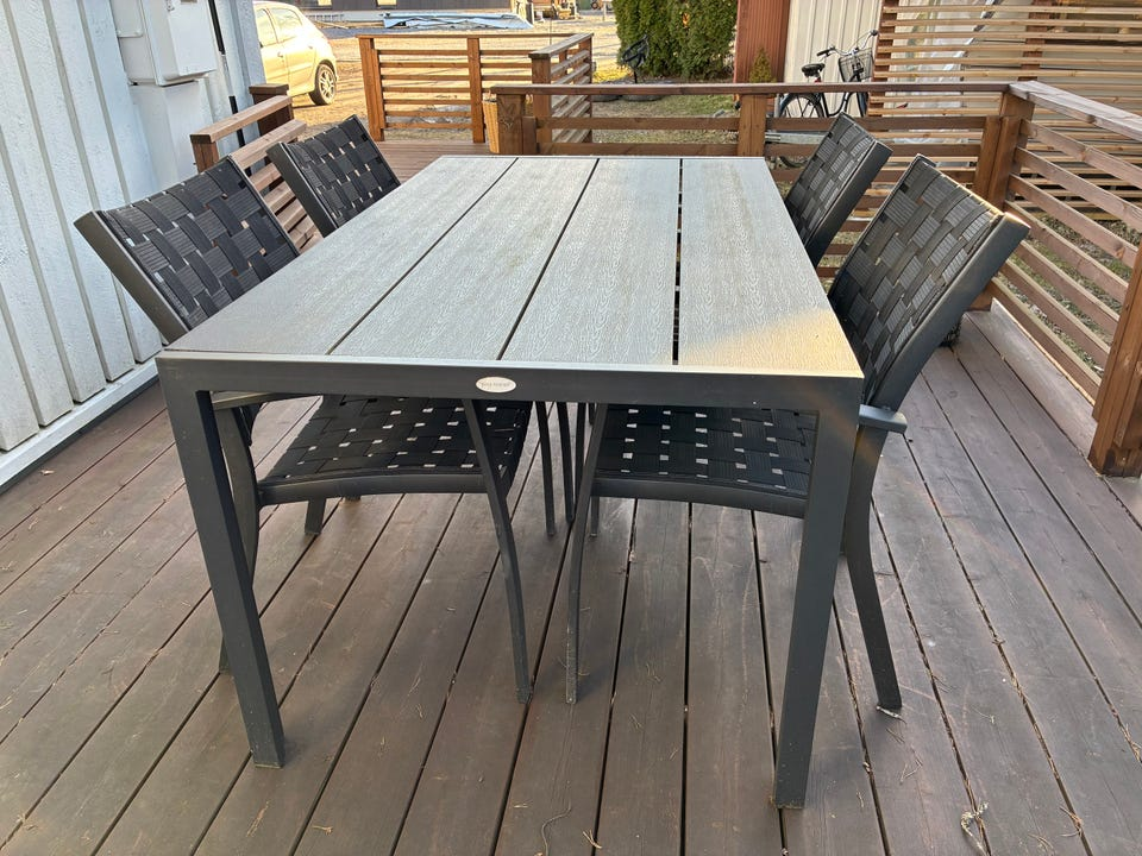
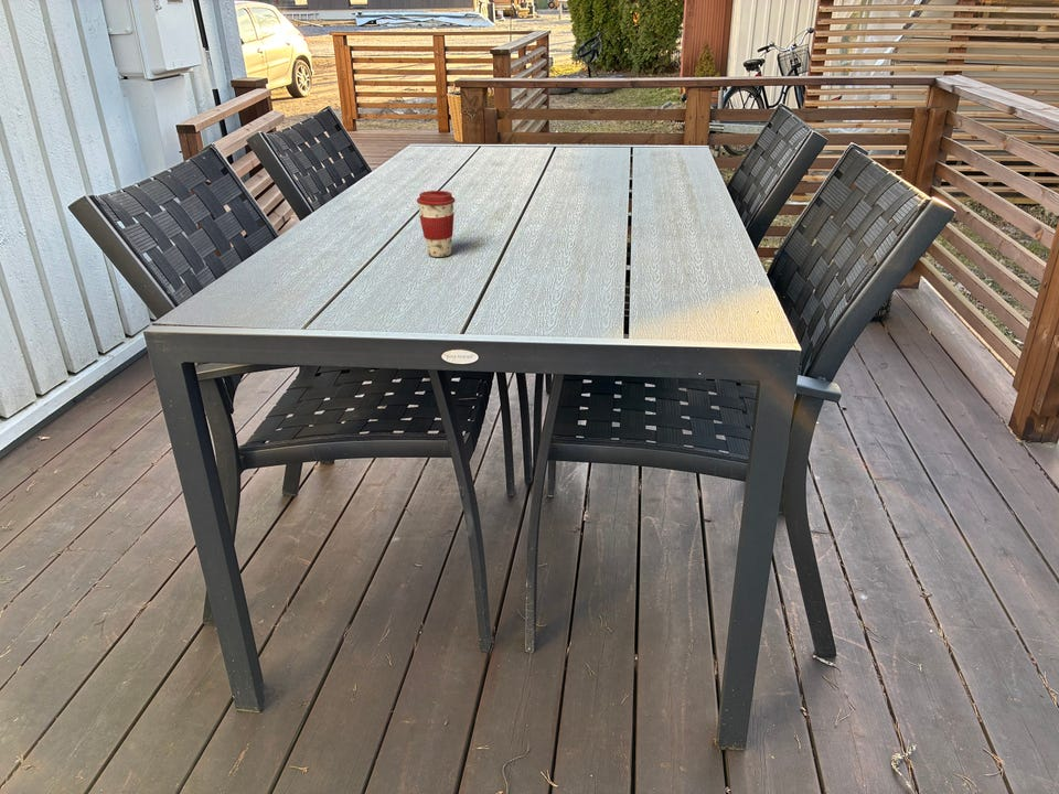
+ coffee cup (437, 224)
